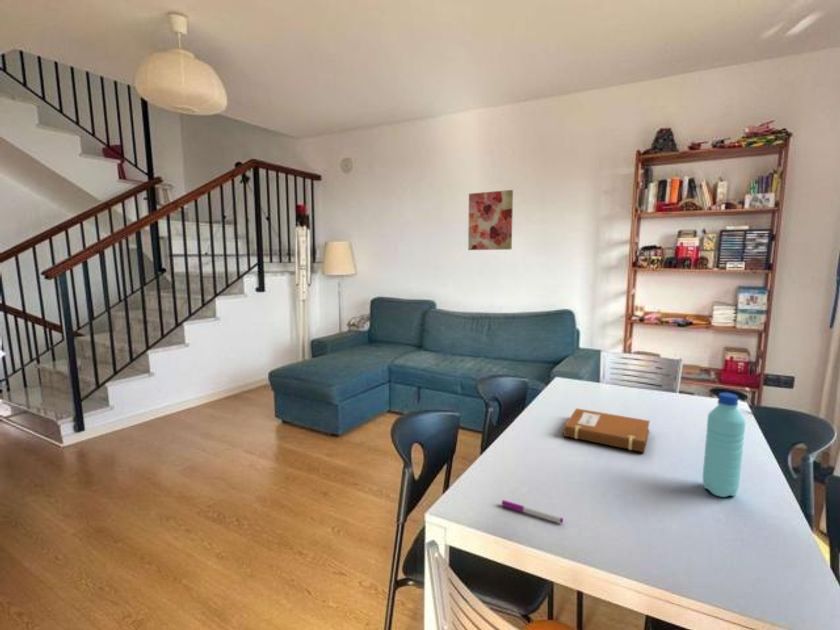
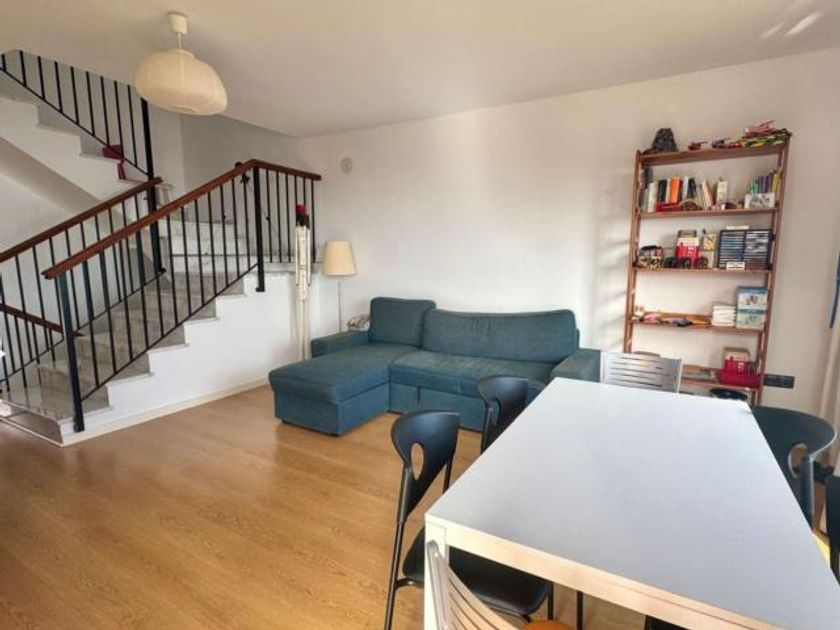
- wall art (489, 221)
- notebook (604, 428)
- pen (531, 511)
- water bottle (723, 443)
